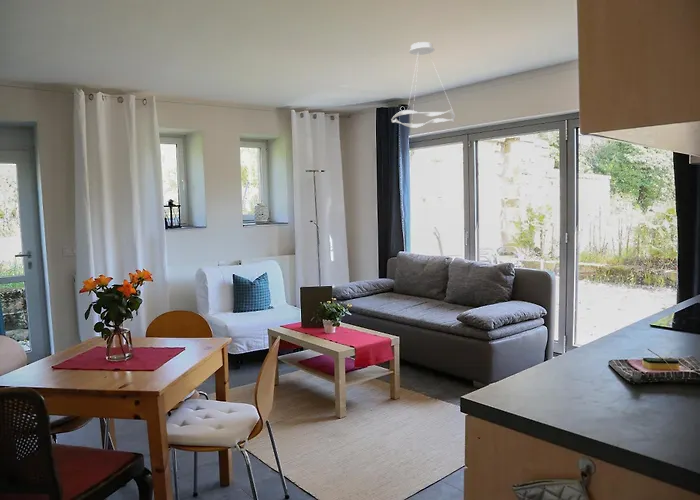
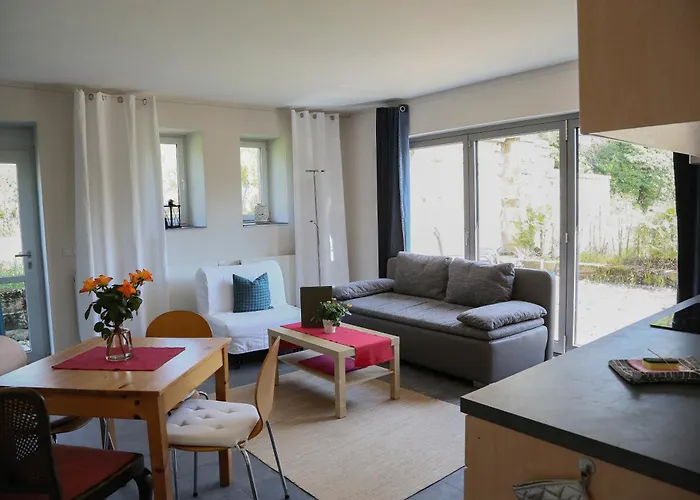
- ceiling light (416, 79)
